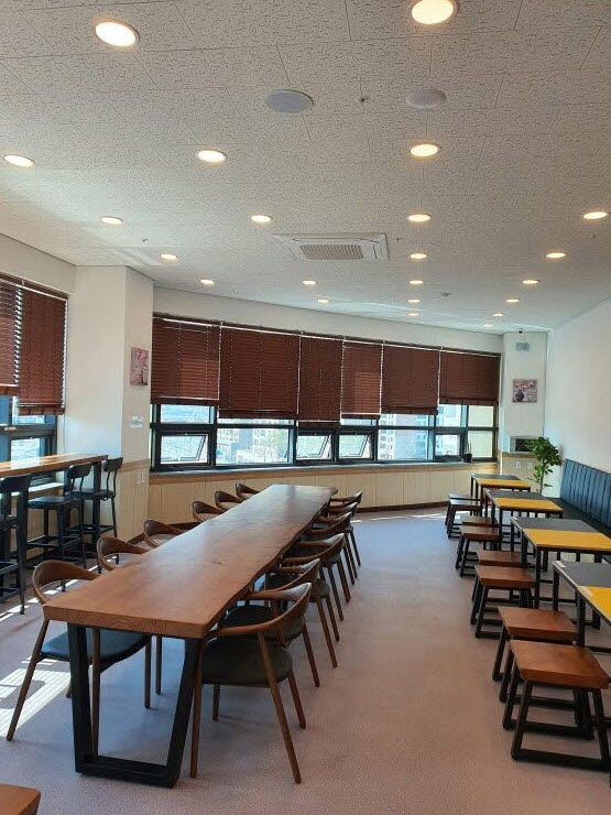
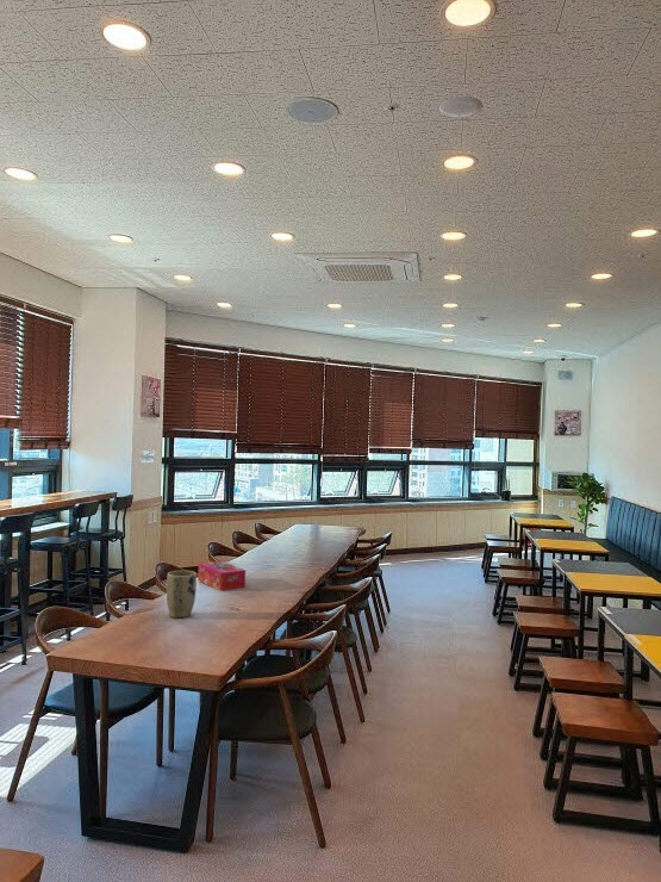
+ plant pot (181, 594)
+ tissue box (220, 574)
